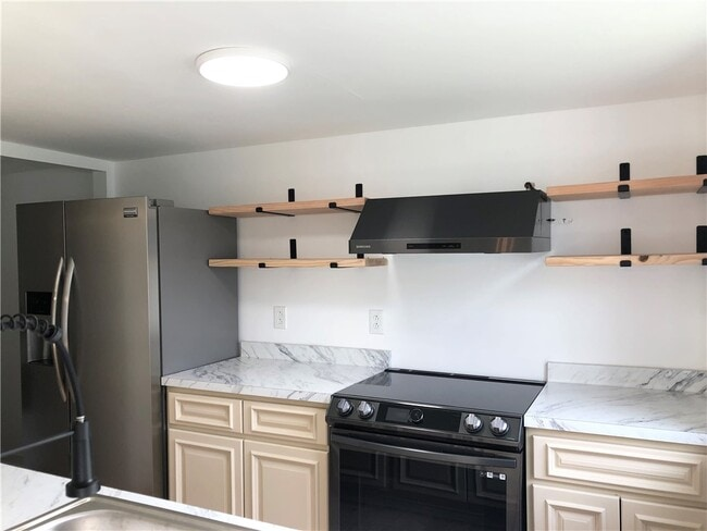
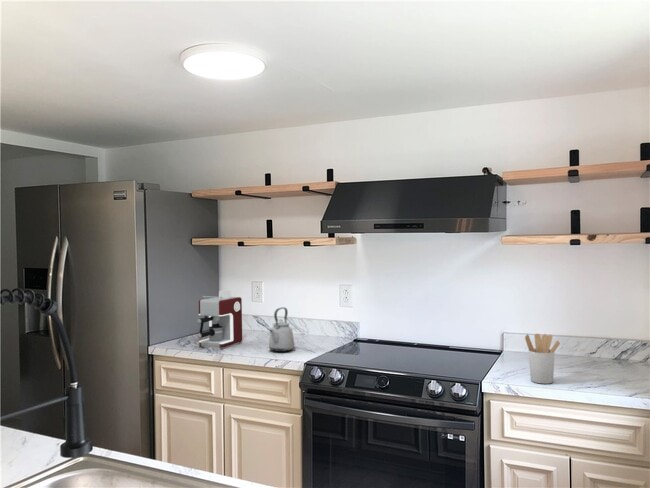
+ kettle (279, 329)
+ coffee maker (215, 318)
+ utensil holder (542, 356)
